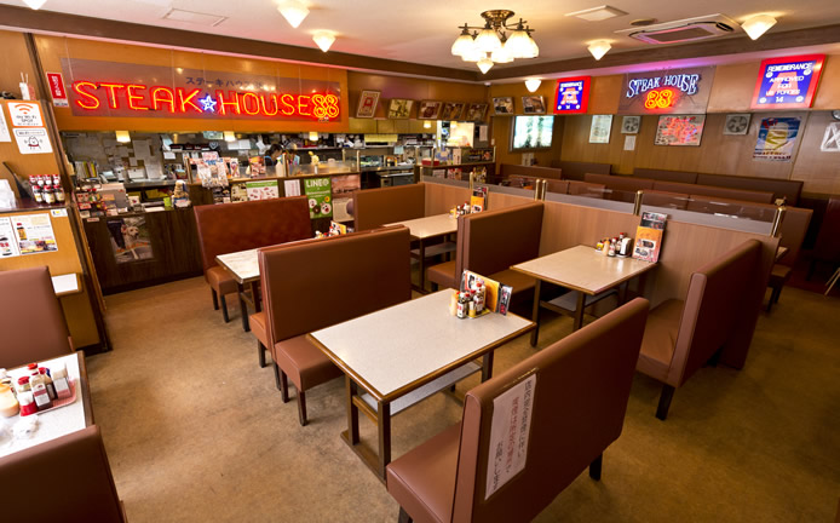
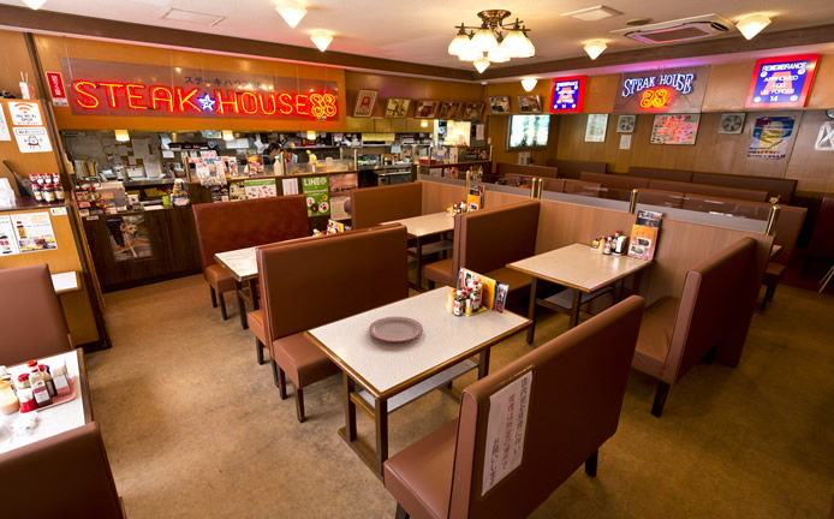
+ plate (395, 329)
